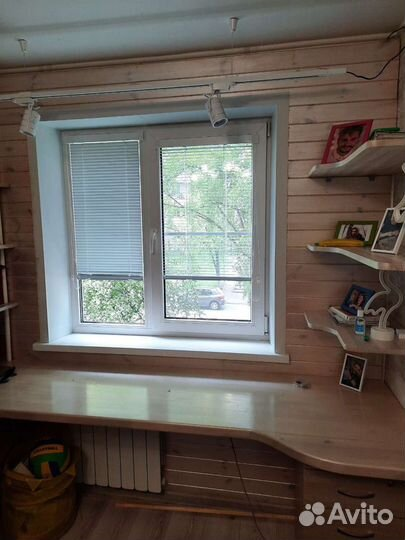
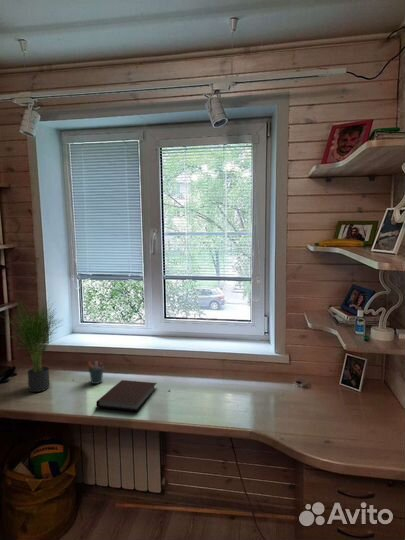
+ potted plant (39, 340)
+ notebook (128, 394)
+ pen holder (95, 370)
